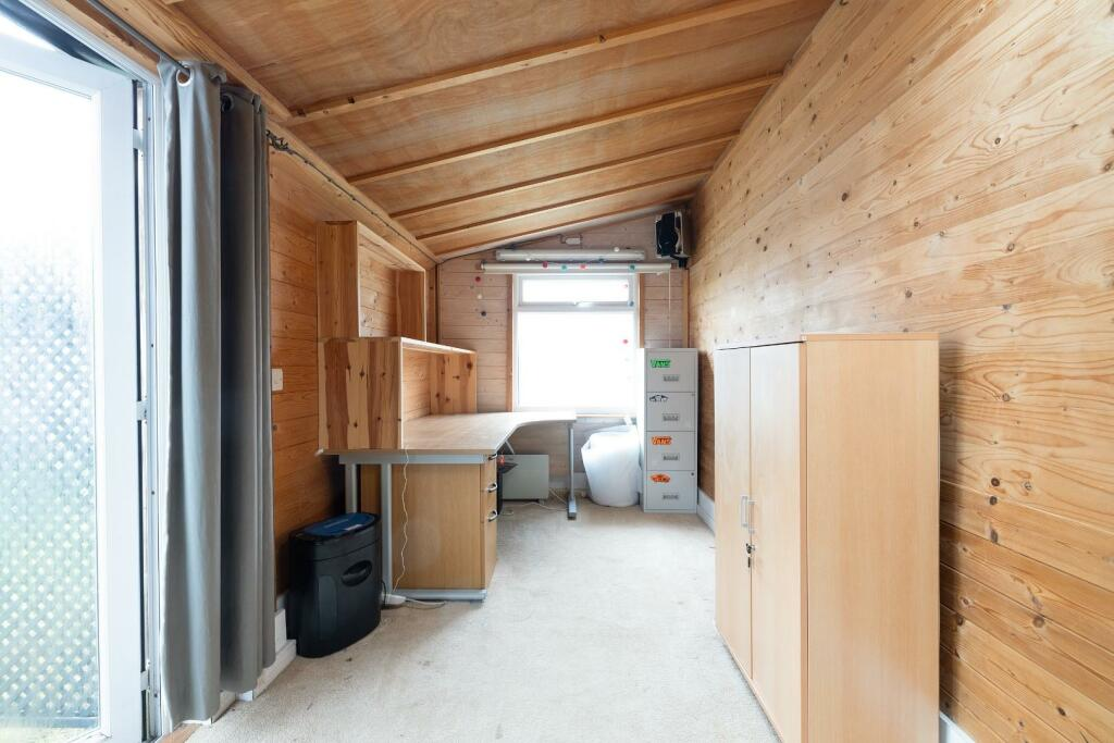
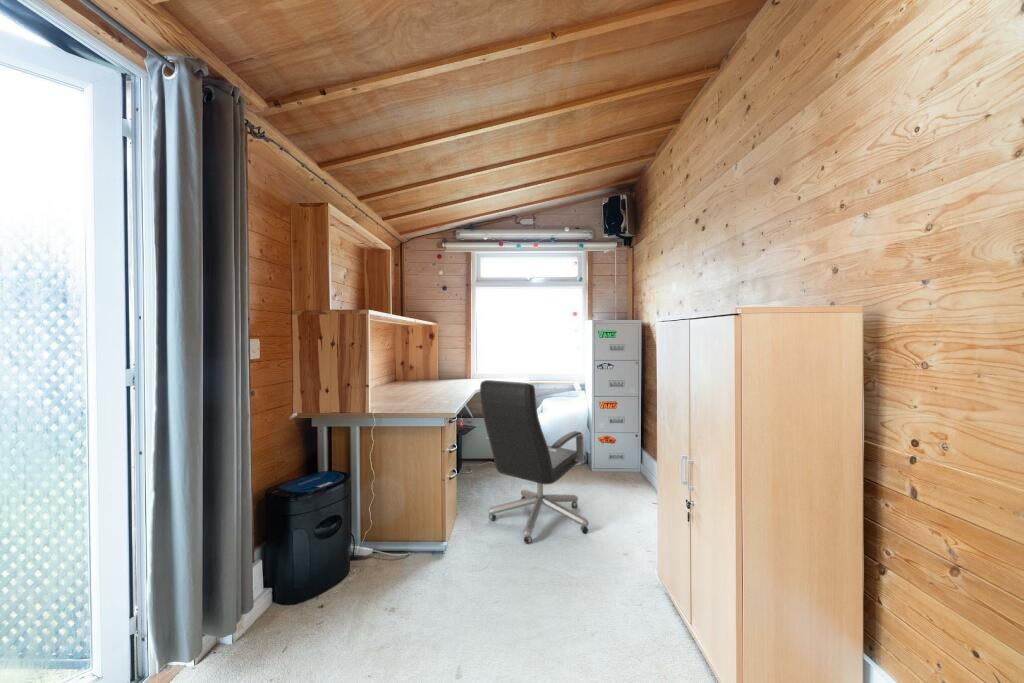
+ office chair (540, 449)
